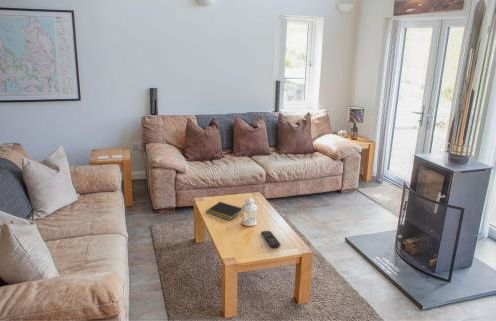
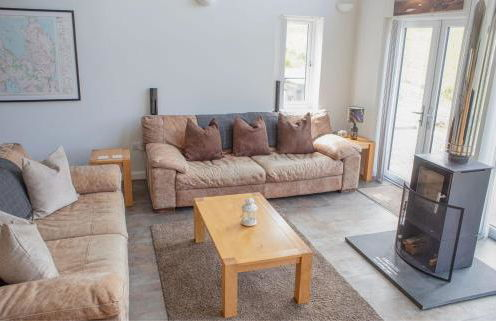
- notepad (224, 210)
- remote control (270, 238)
